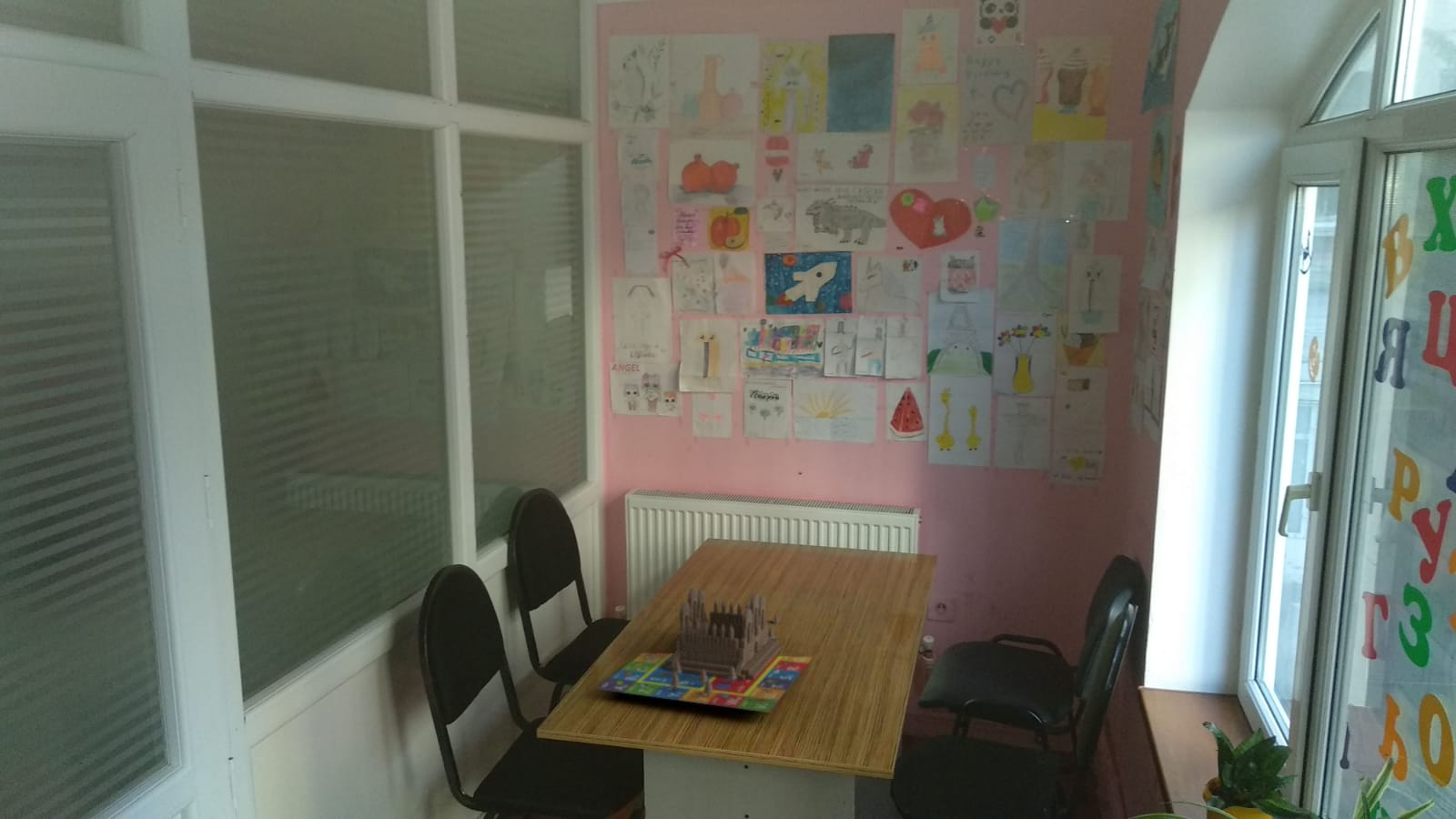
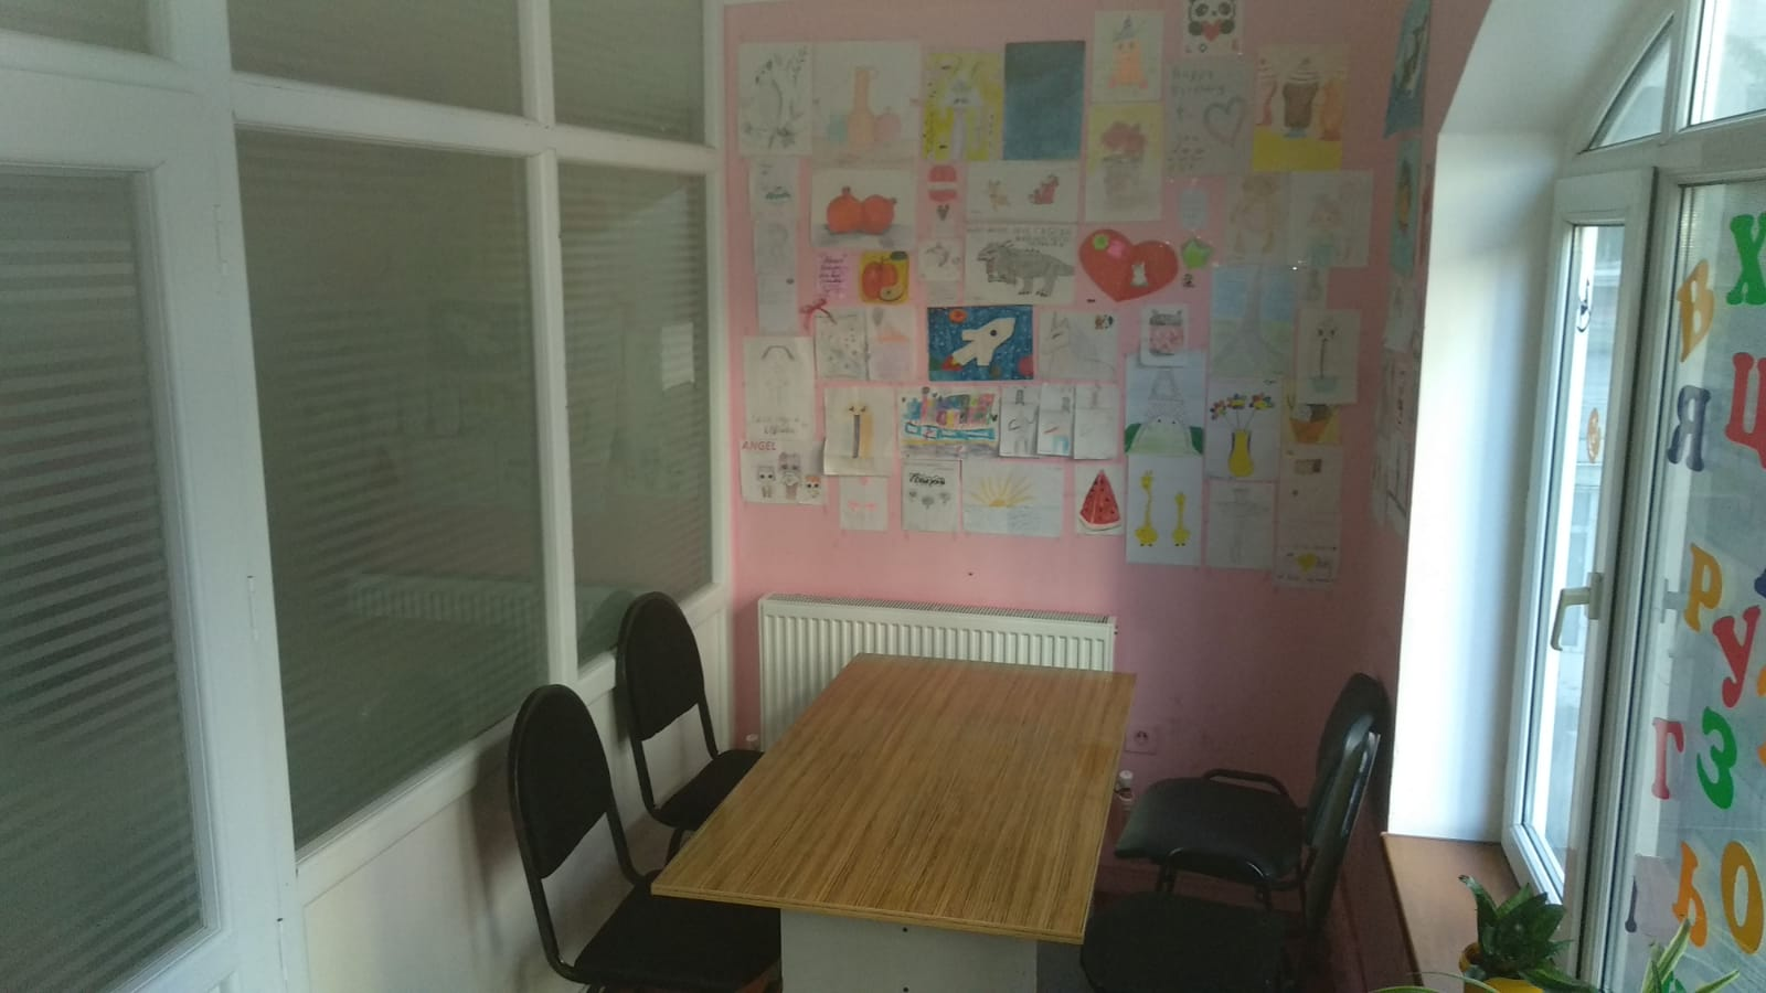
- board game (723, 624)
